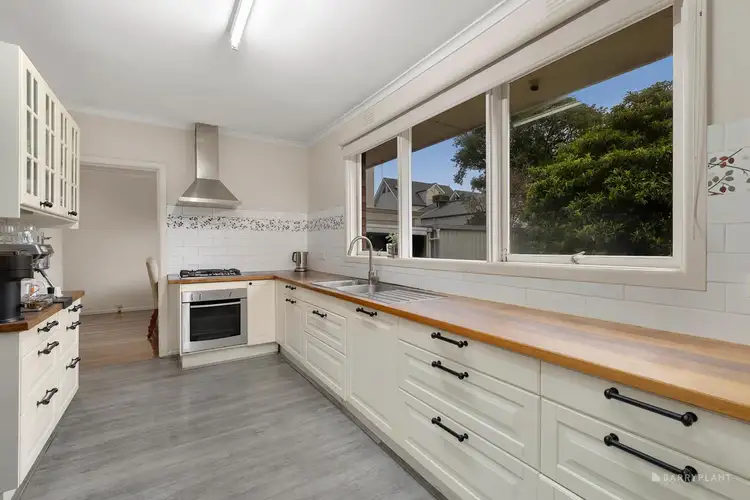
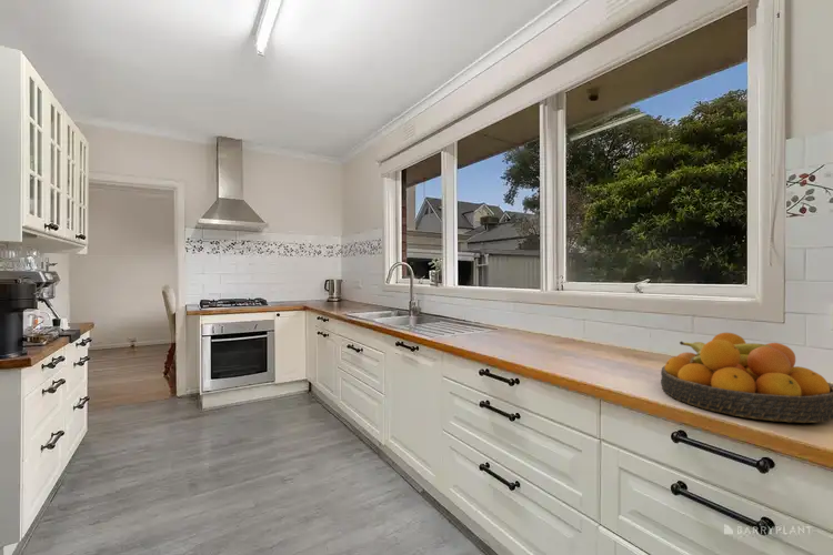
+ fruit bowl (741, 367)
